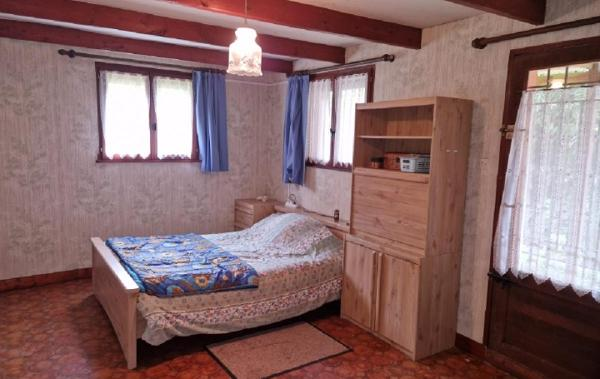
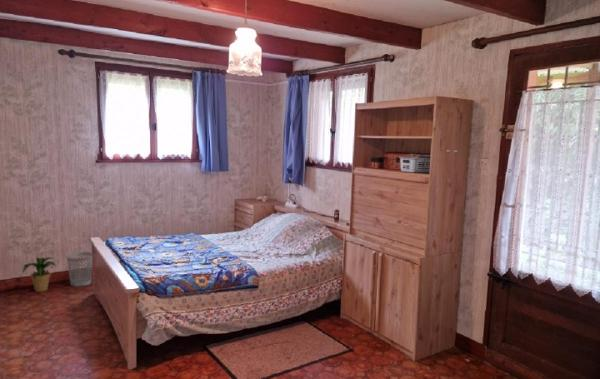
+ wastebasket (81, 269)
+ potted plant (40, 274)
